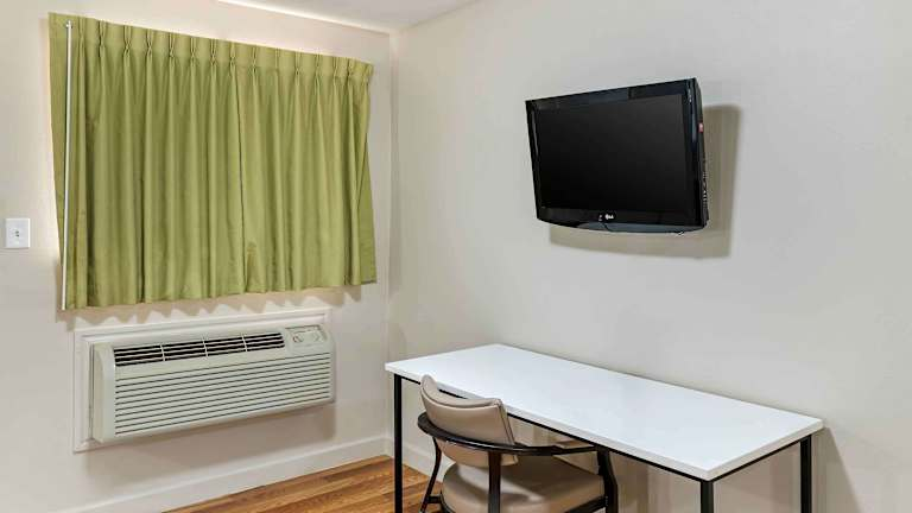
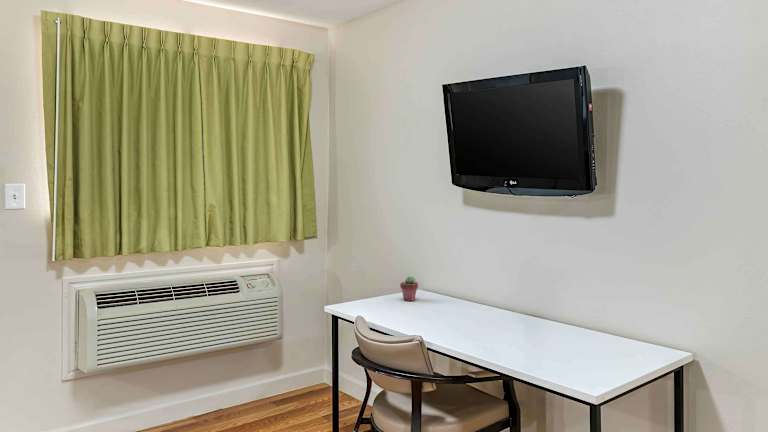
+ potted succulent (409, 287)
